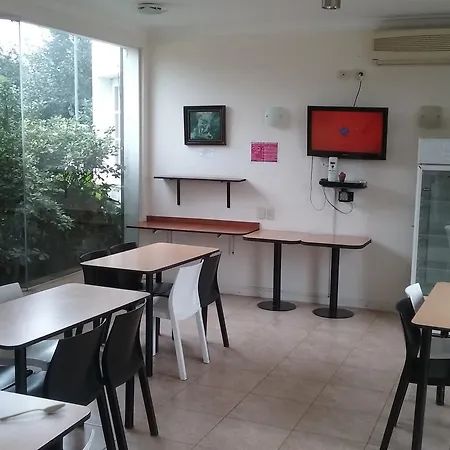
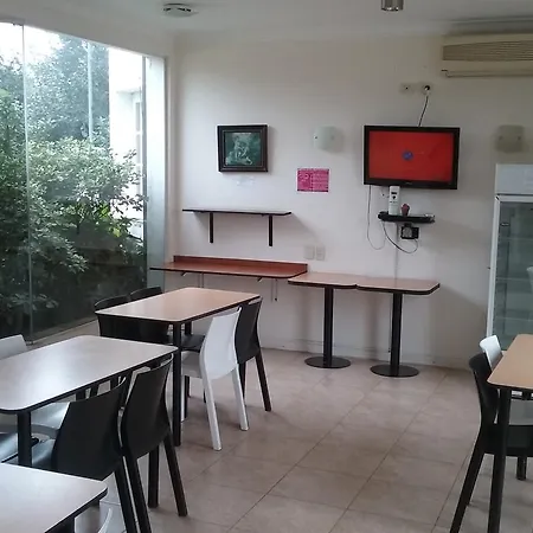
- spoon (32, 410)
